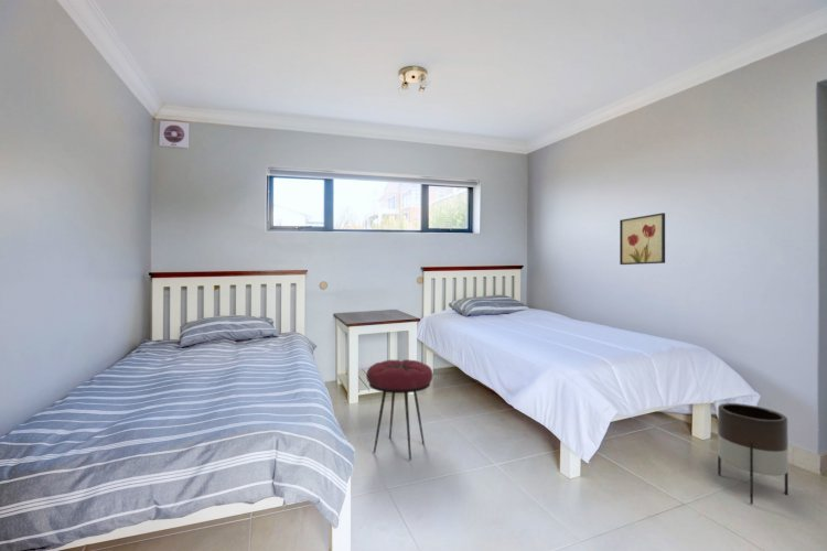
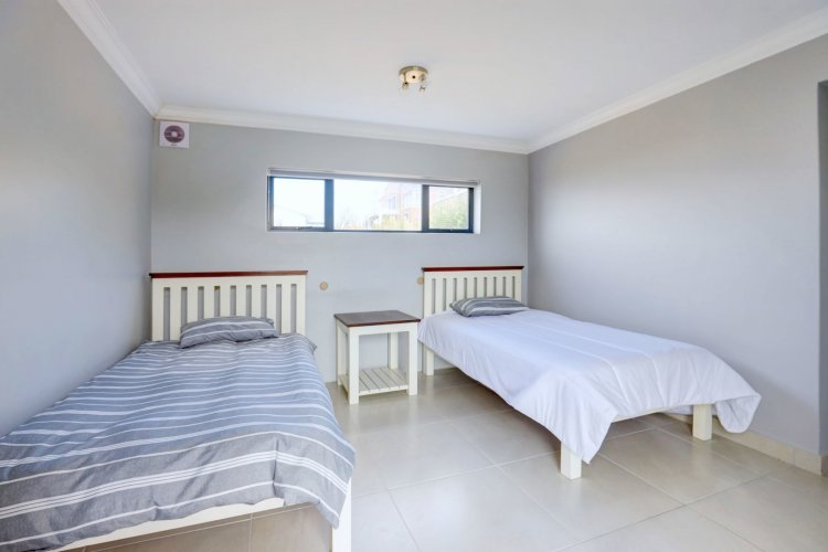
- planter (753, 451)
- stool (405, 406)
- wall art (642, 240)
